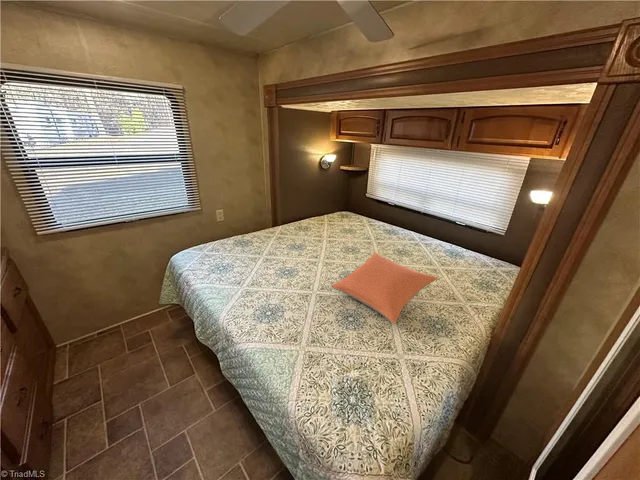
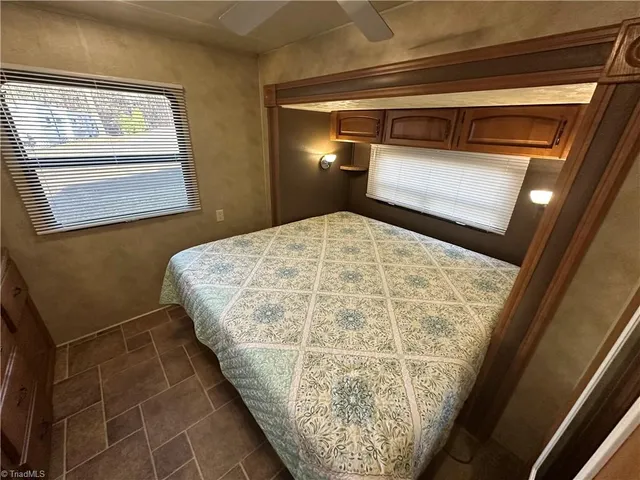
- pillow (382, 282)
